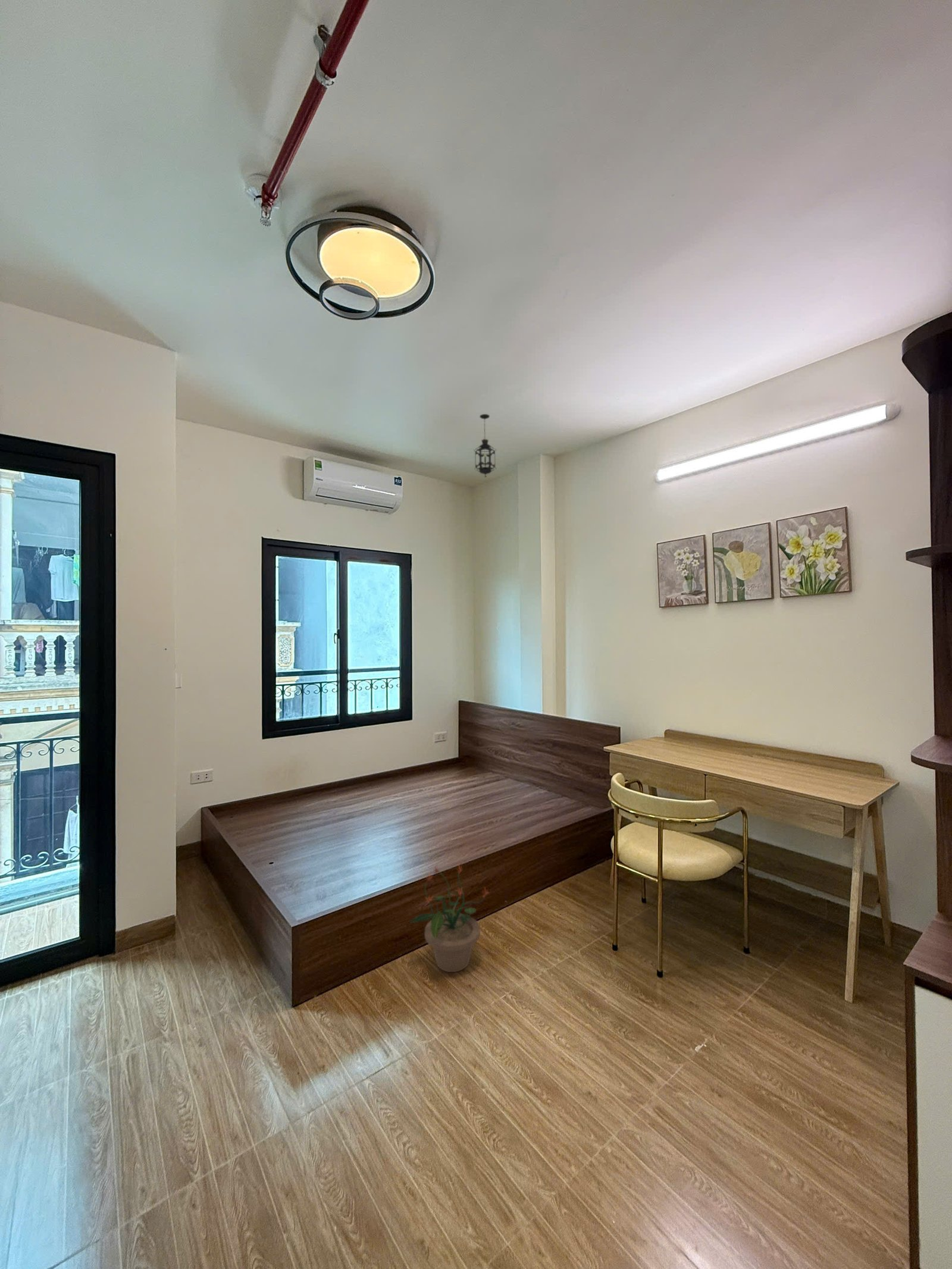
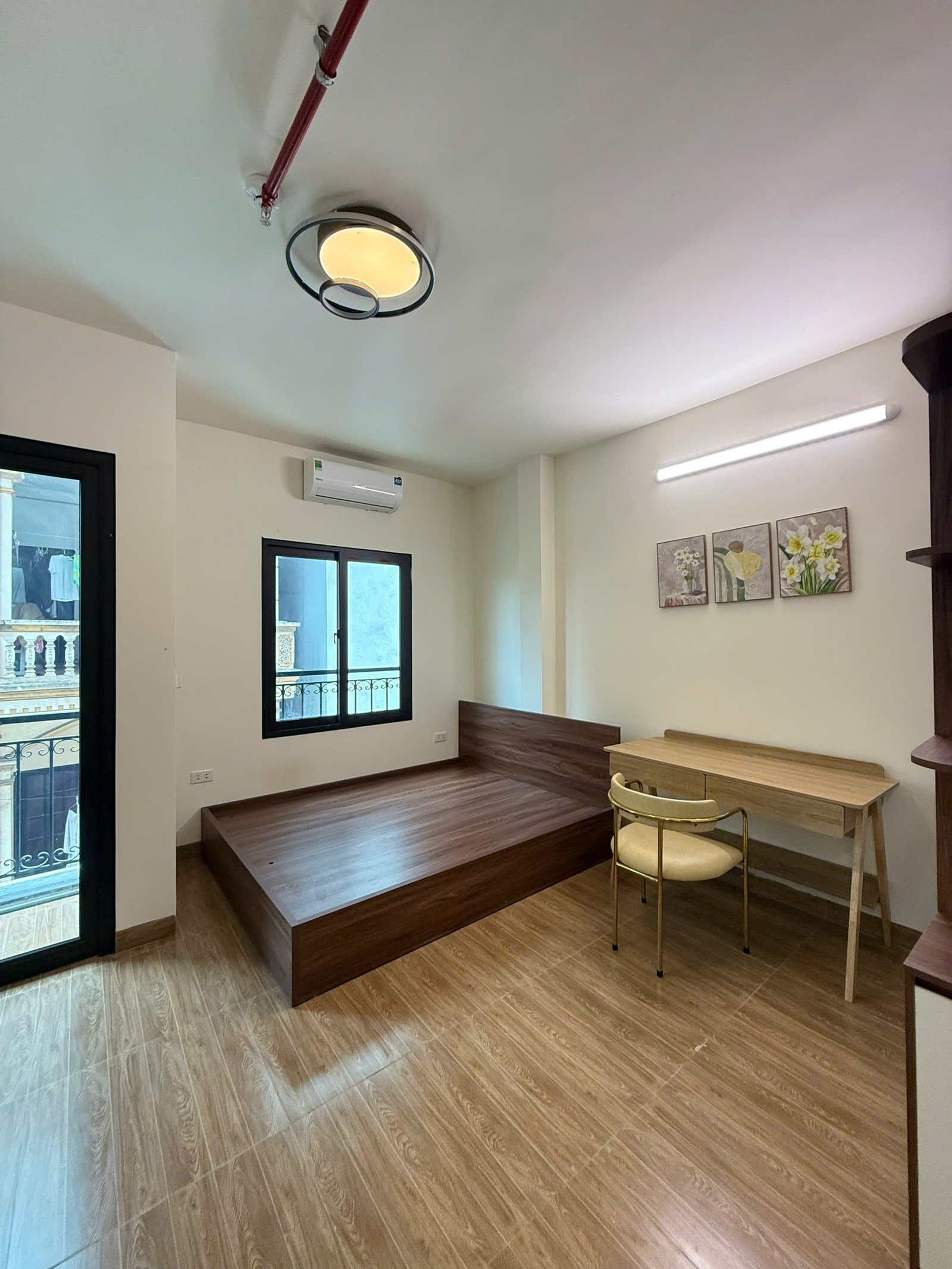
- hanging lantern (485, 446)
- potted plant (448, 916)
